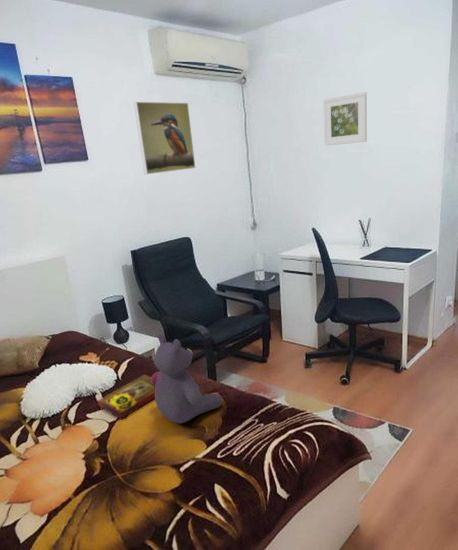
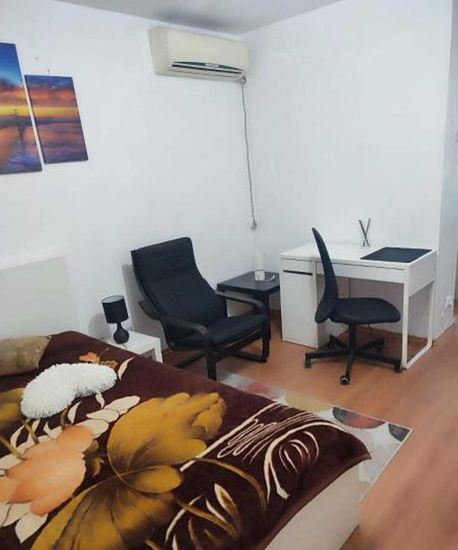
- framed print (166, 137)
- stuffed bear (184, 372)
- book (133, 395)
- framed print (344, 120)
